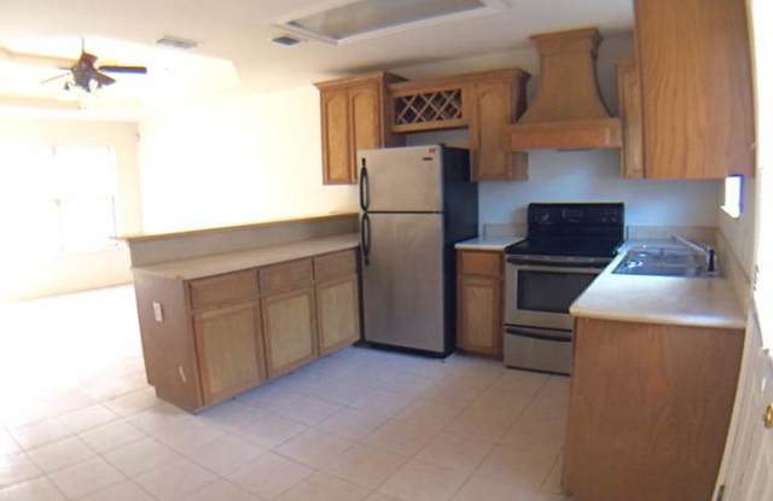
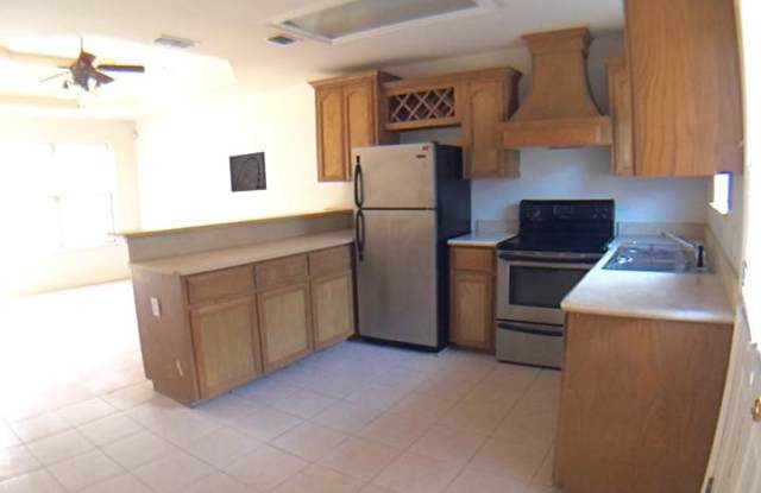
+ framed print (247, 172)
